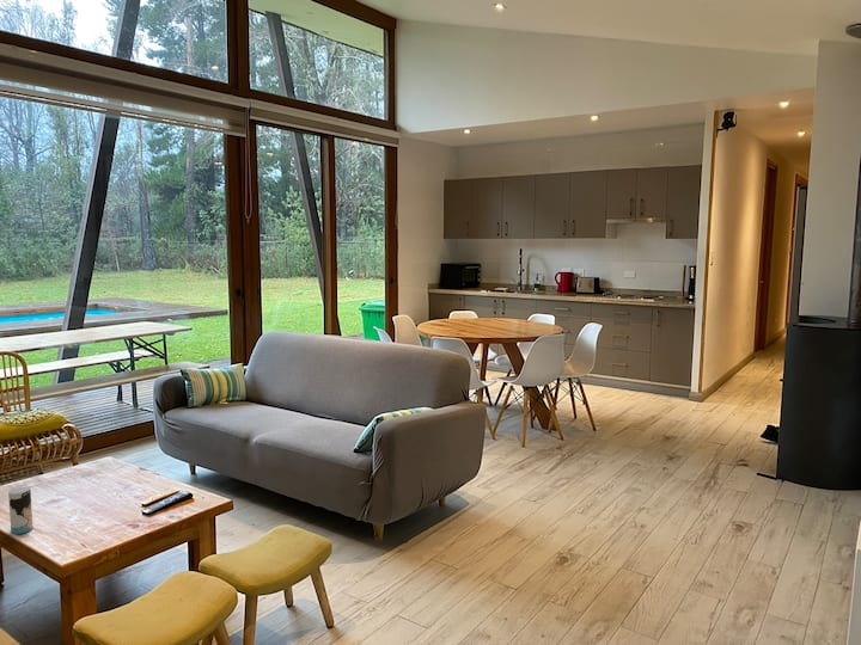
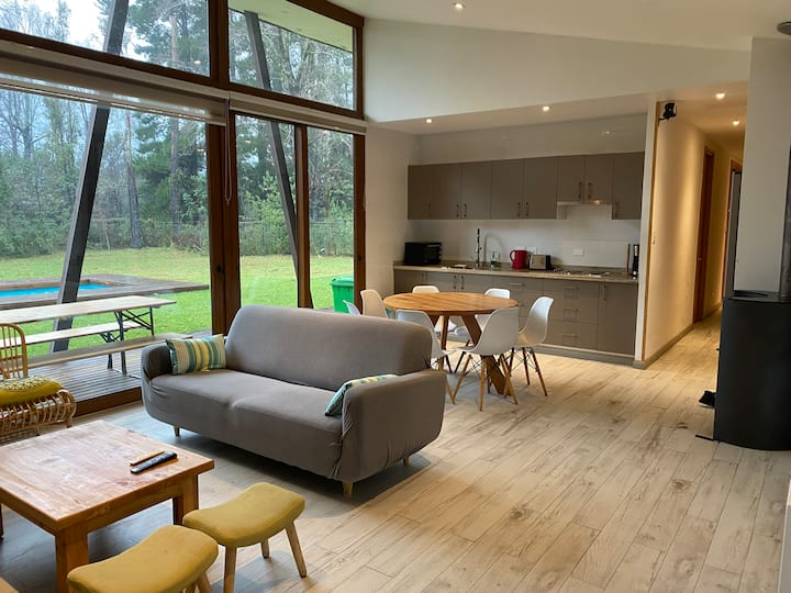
- cup (20, 510)
